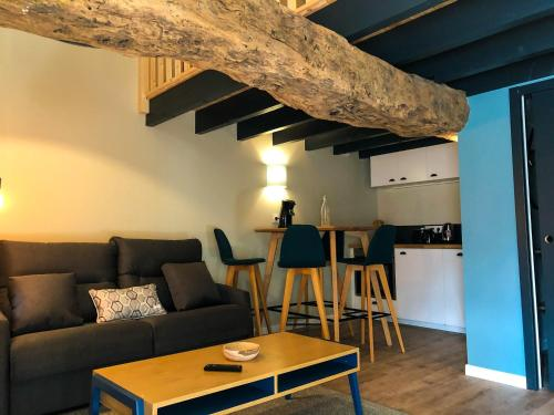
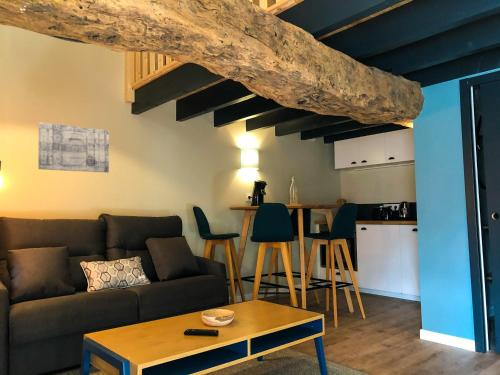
+ wall art (75, 148)
